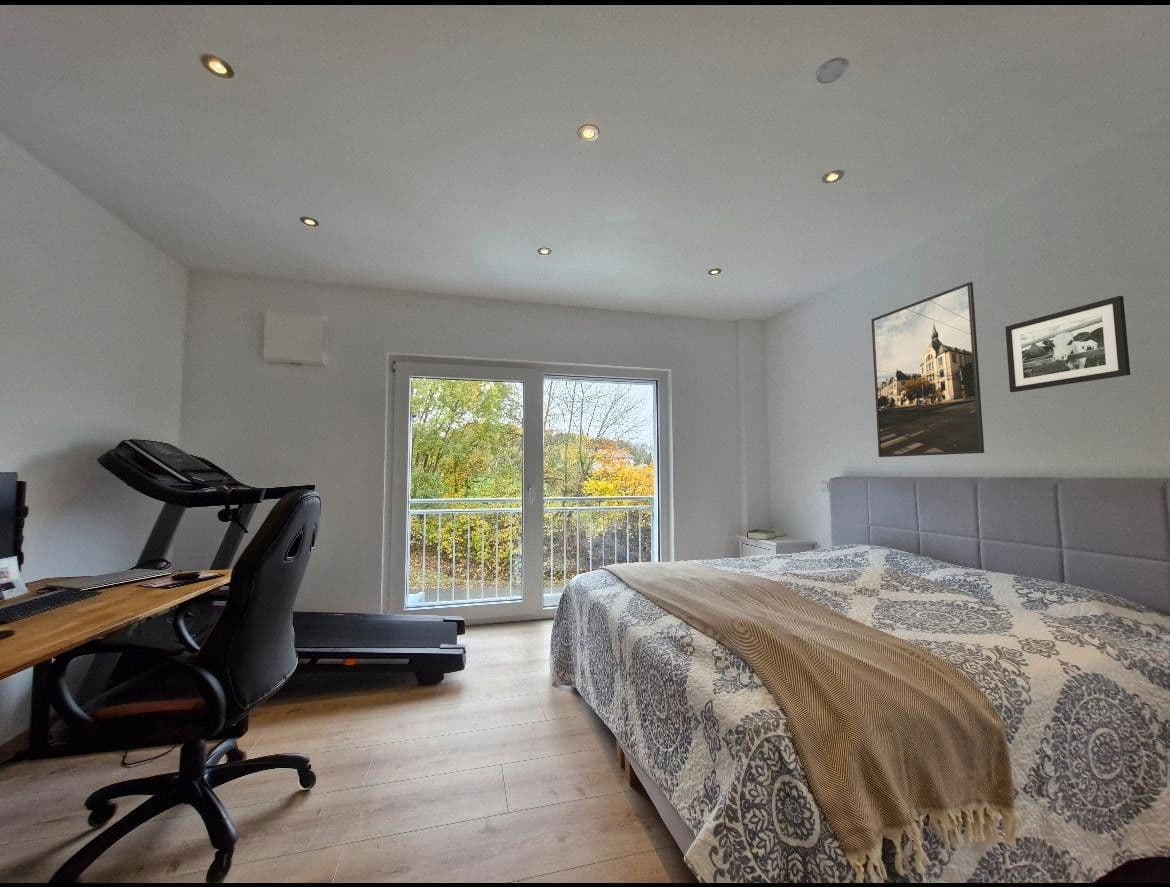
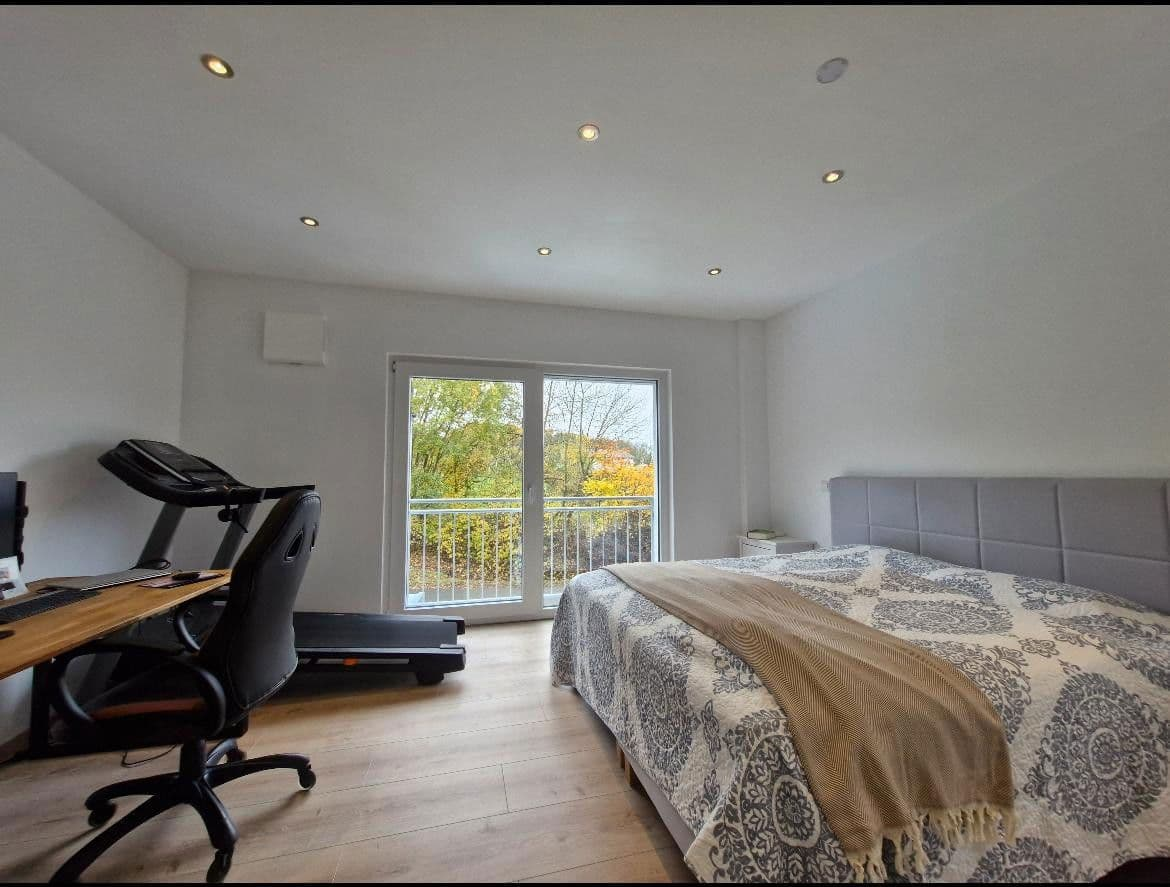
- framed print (921, 378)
- picture frame (1061, 348)
